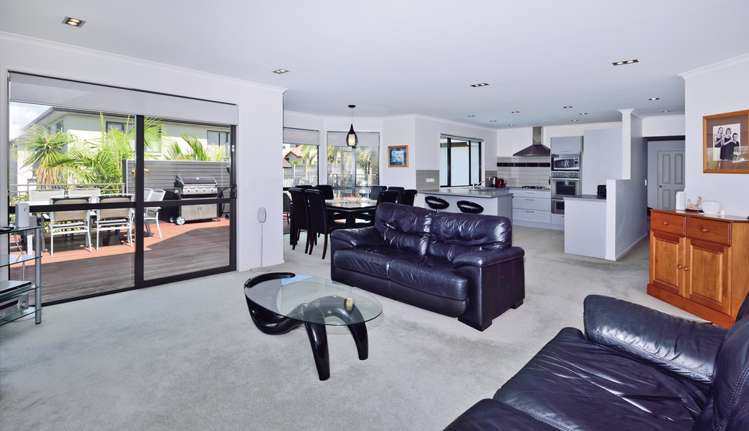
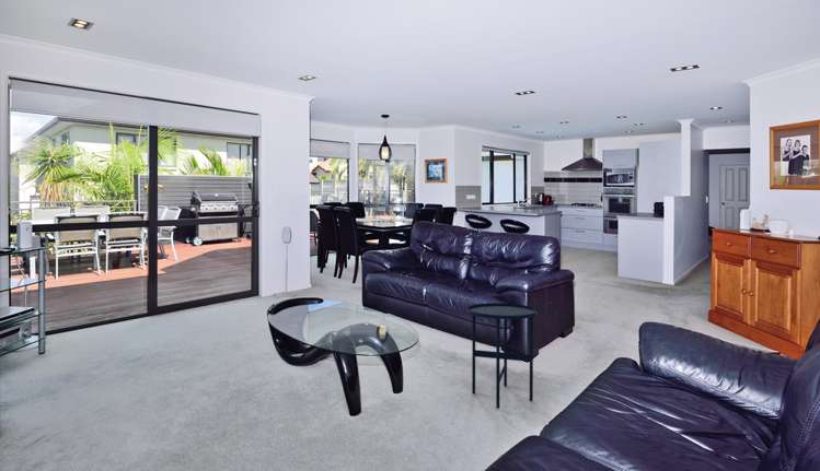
+ side table (501, 353)
